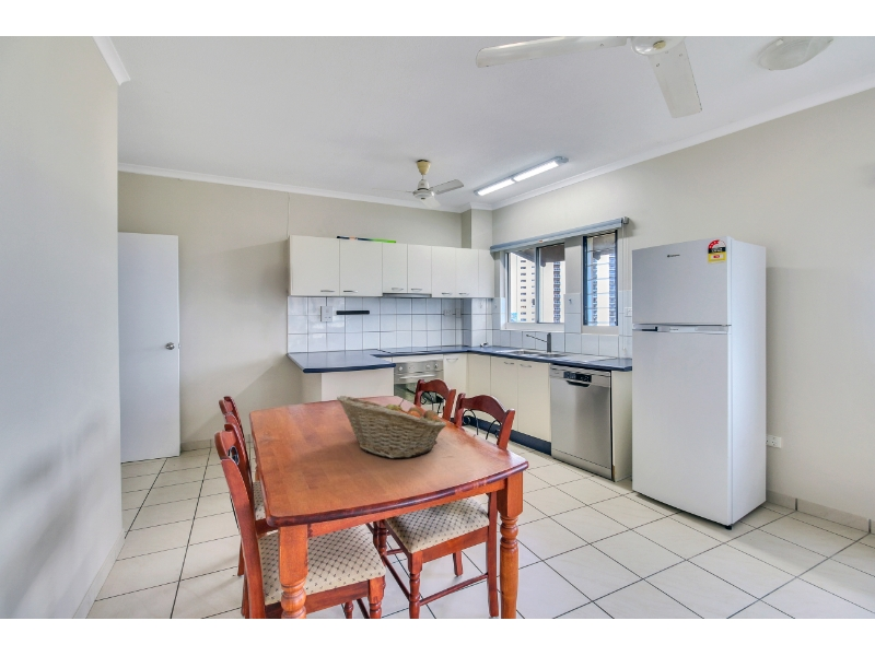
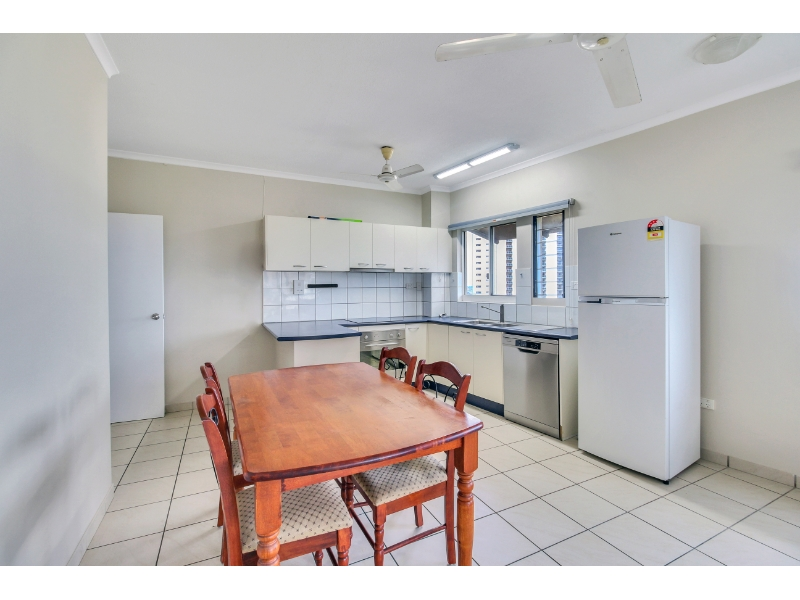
- fruit basket (390, 420)
